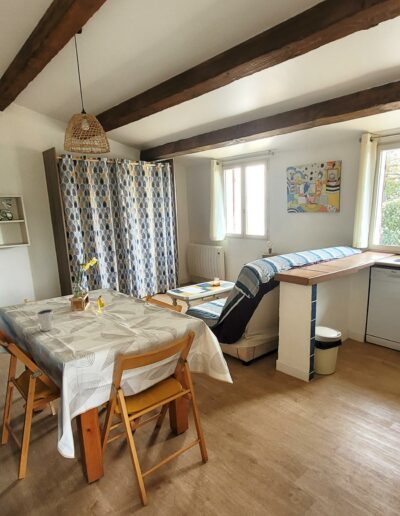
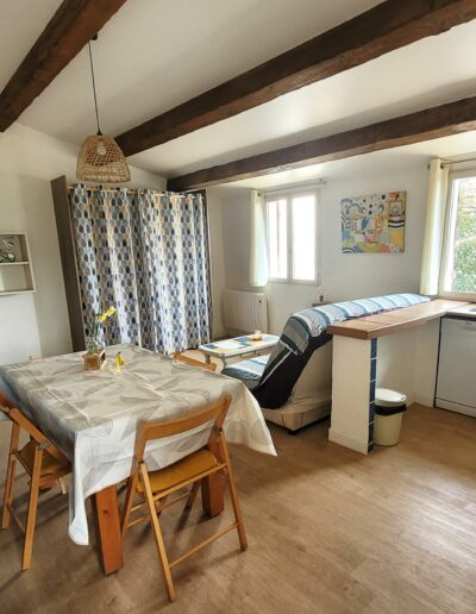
- dixie cup (46, 320)
